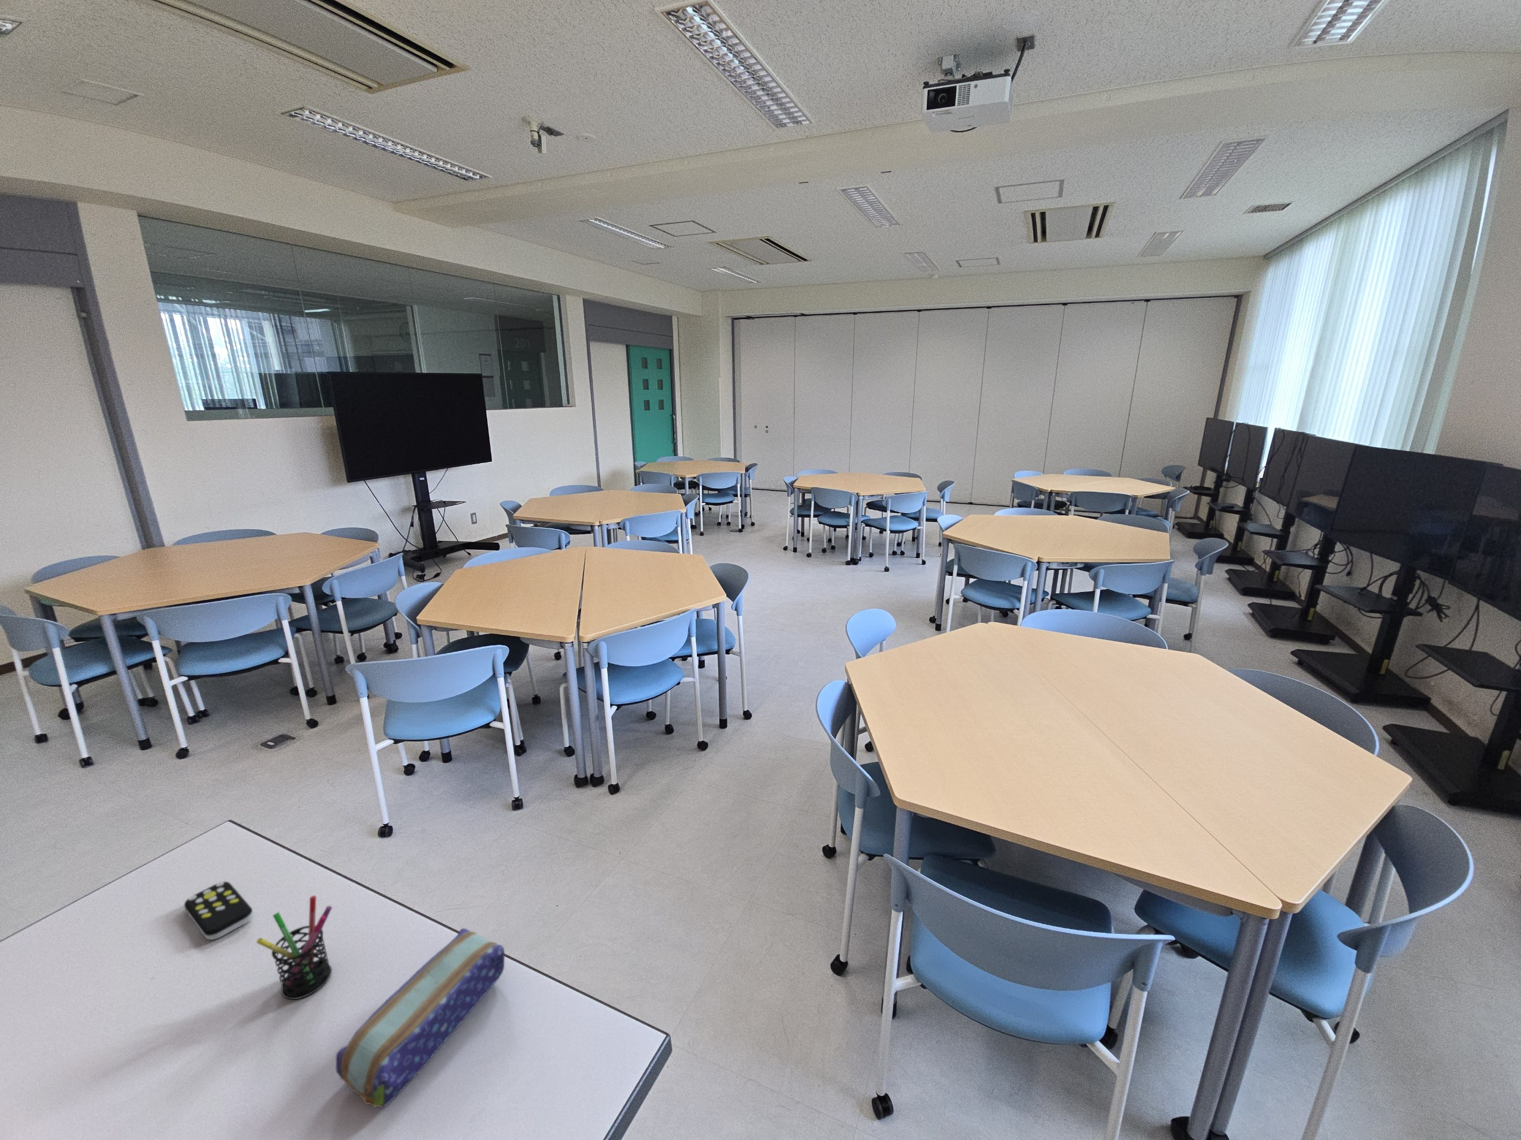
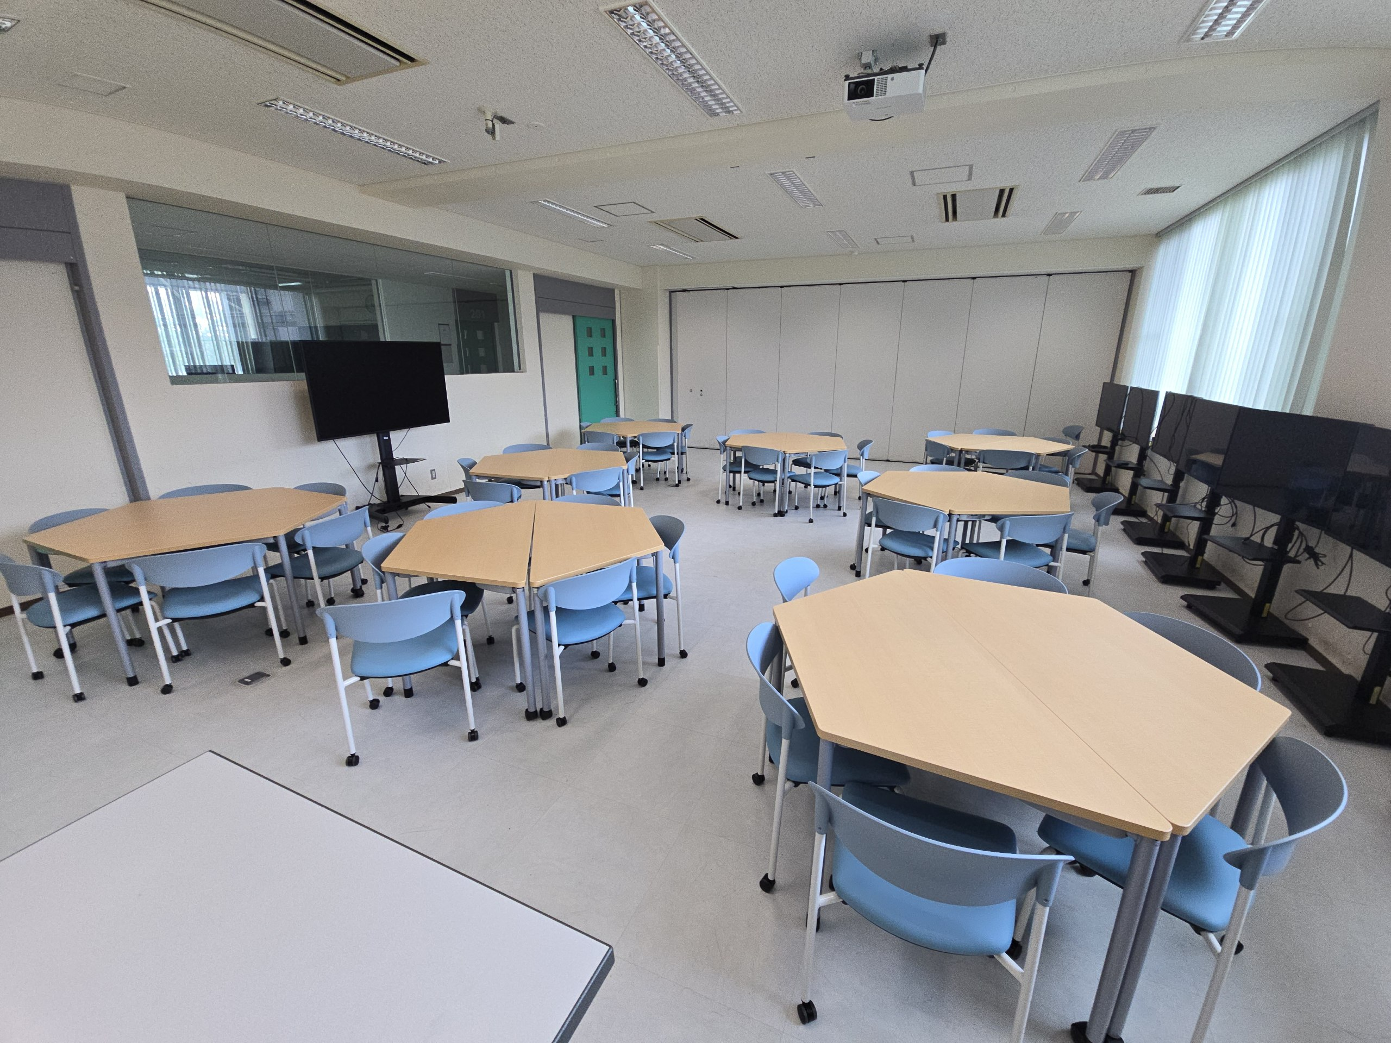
- remote control (218, 909)
- pen holder (298, 942)
- pencil case (426, 1007)
